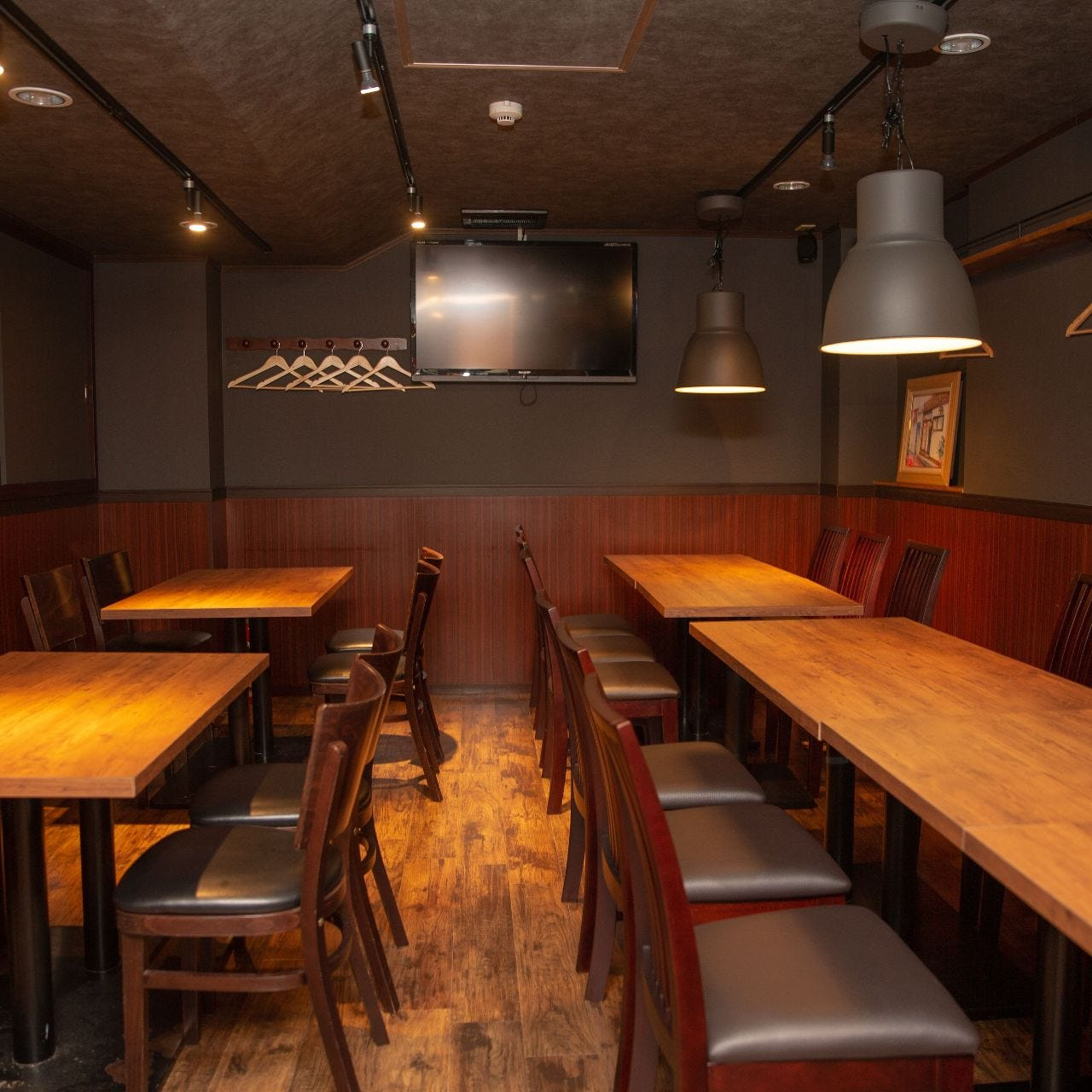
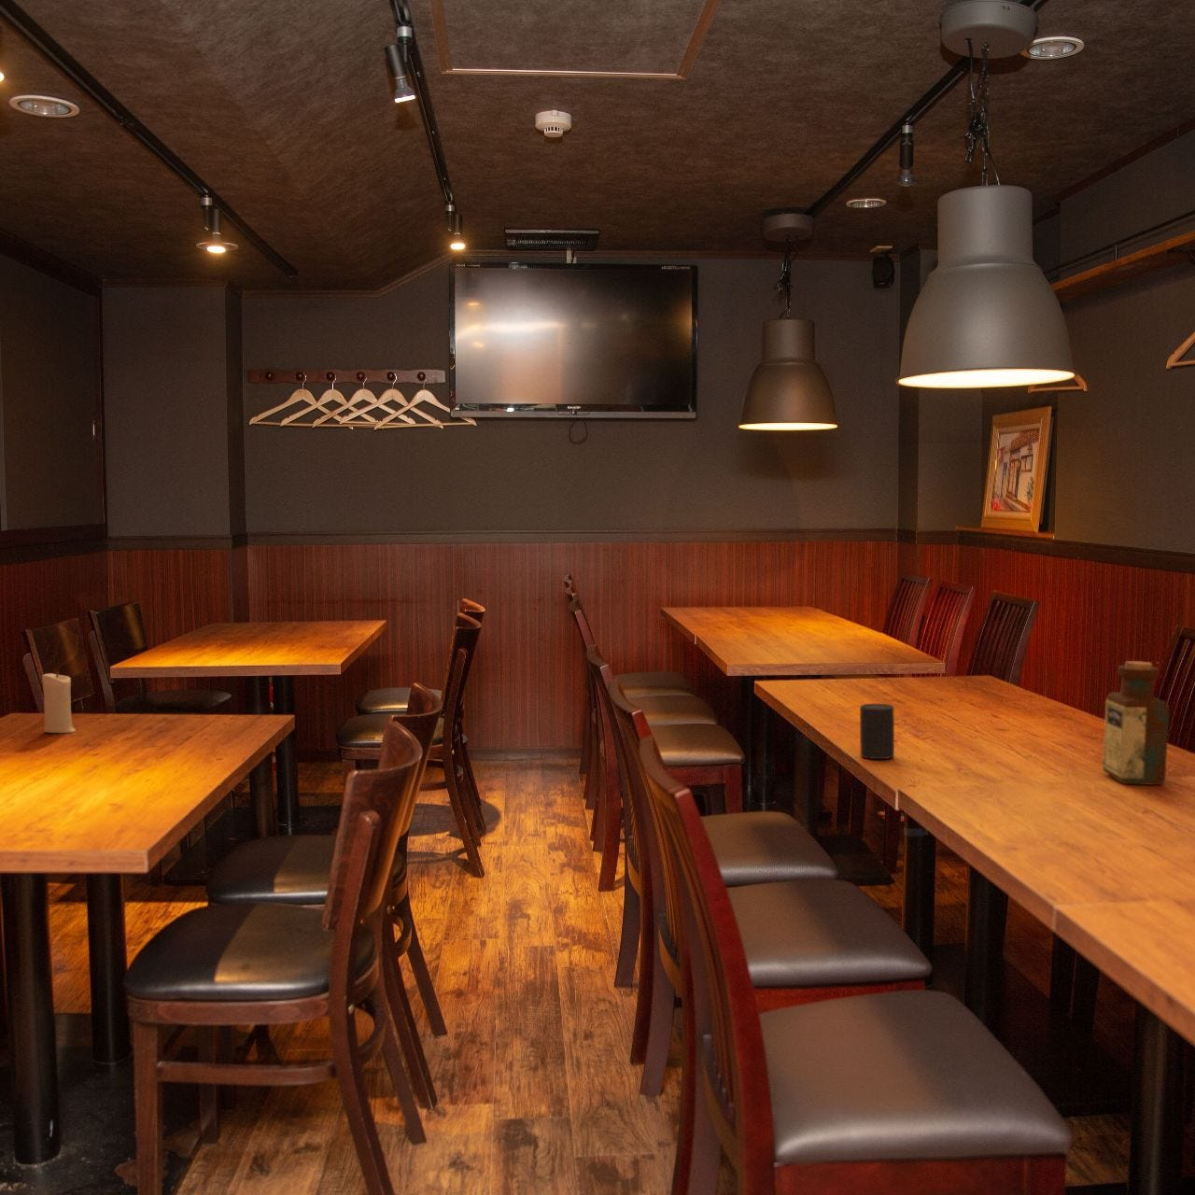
+ bottle (1135, 721)
+ candle (59, 701)
+ cup (877, 730)
